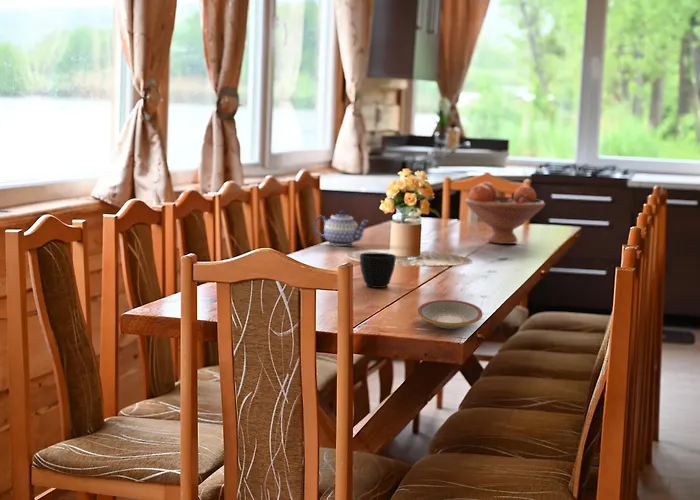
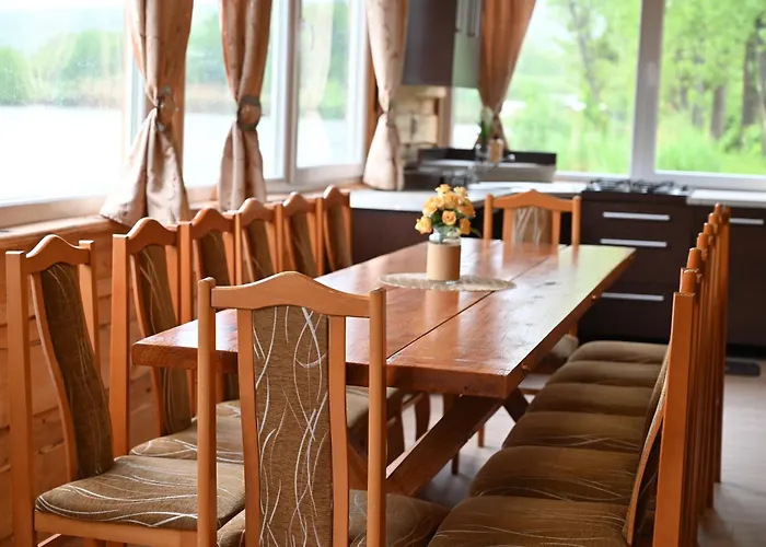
- cup (379, 270)
- fruit bowl (504, 213)
- plate (449, 316)
- teapot (341, 227)
